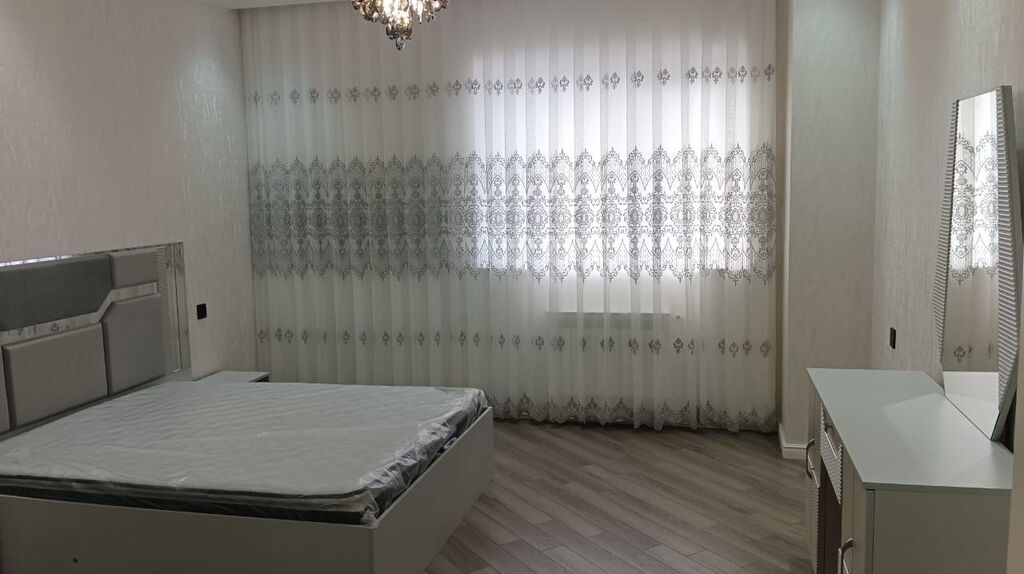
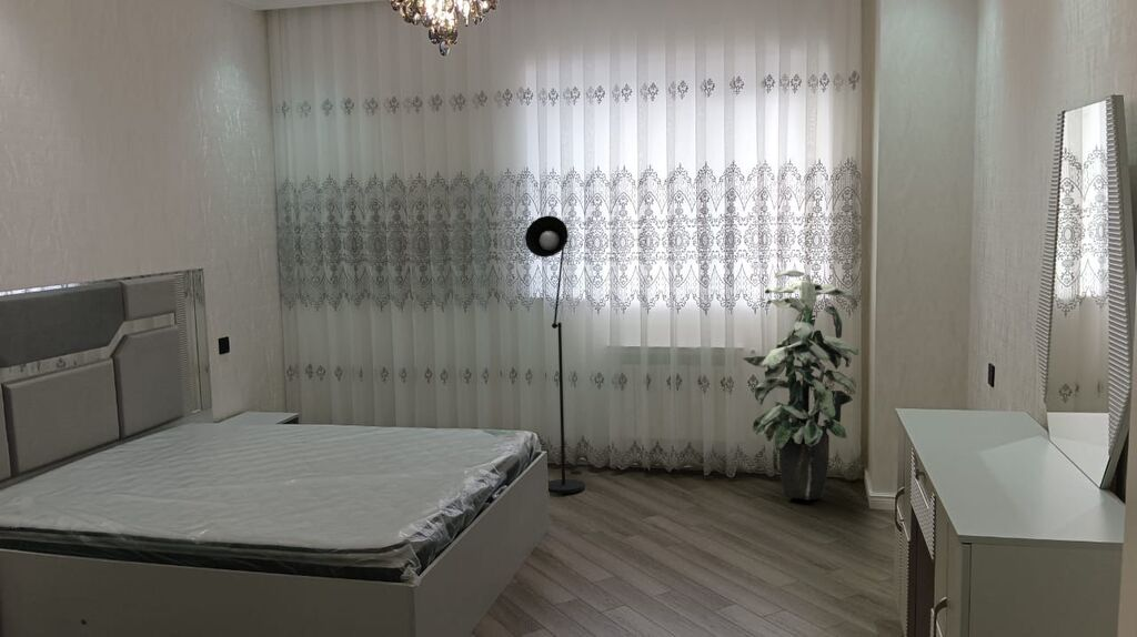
+ floor lamp (561, 351)
+ indoor plant (799, 383)
